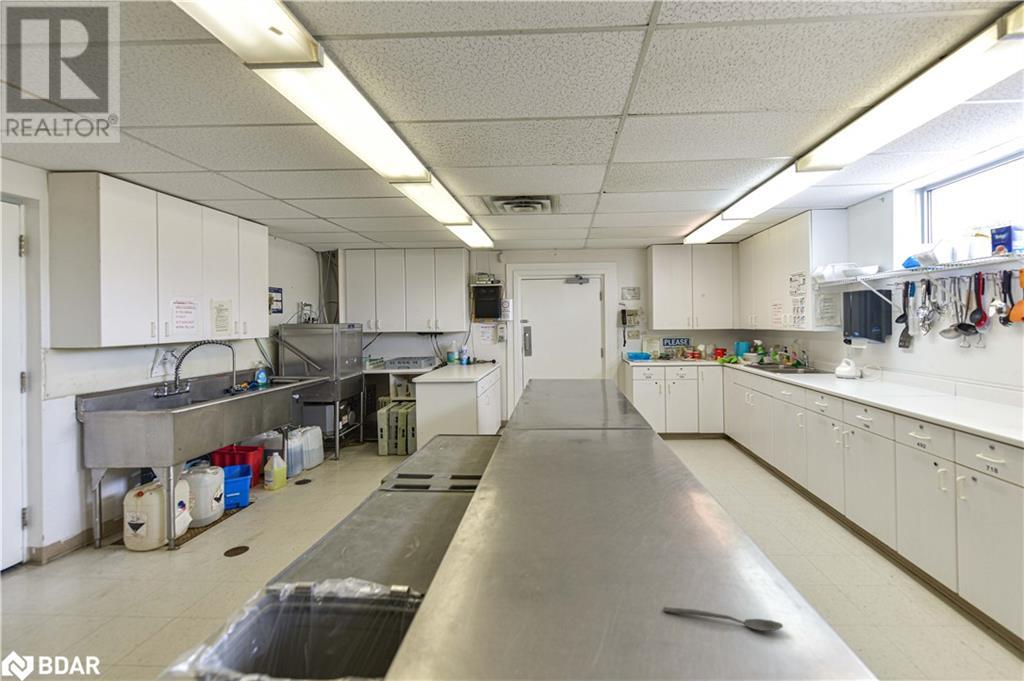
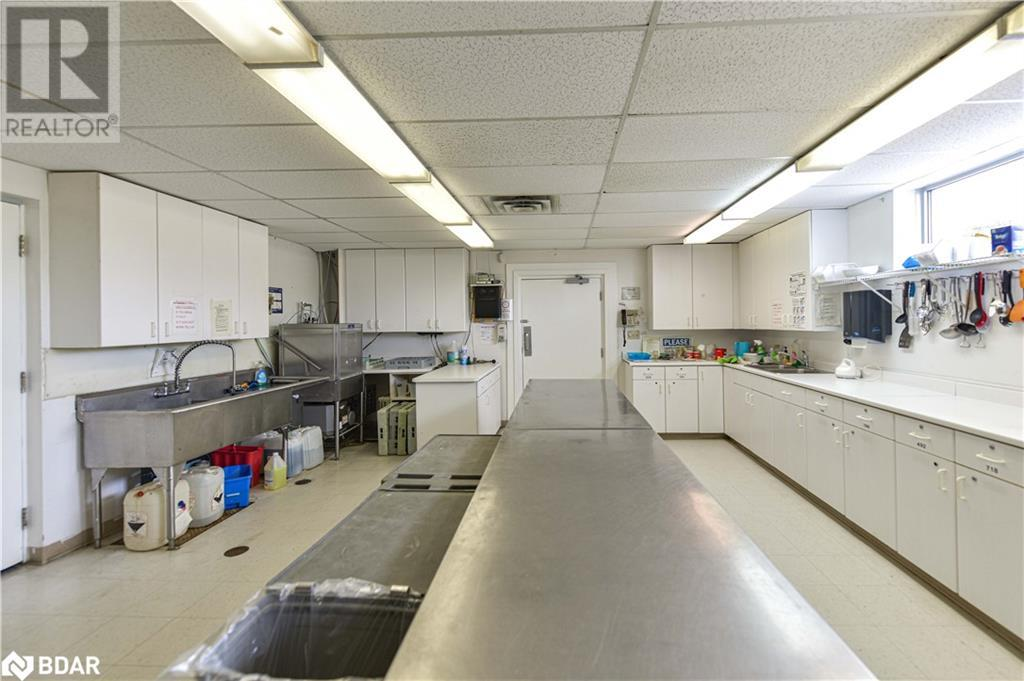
- spoon (720, 617)
